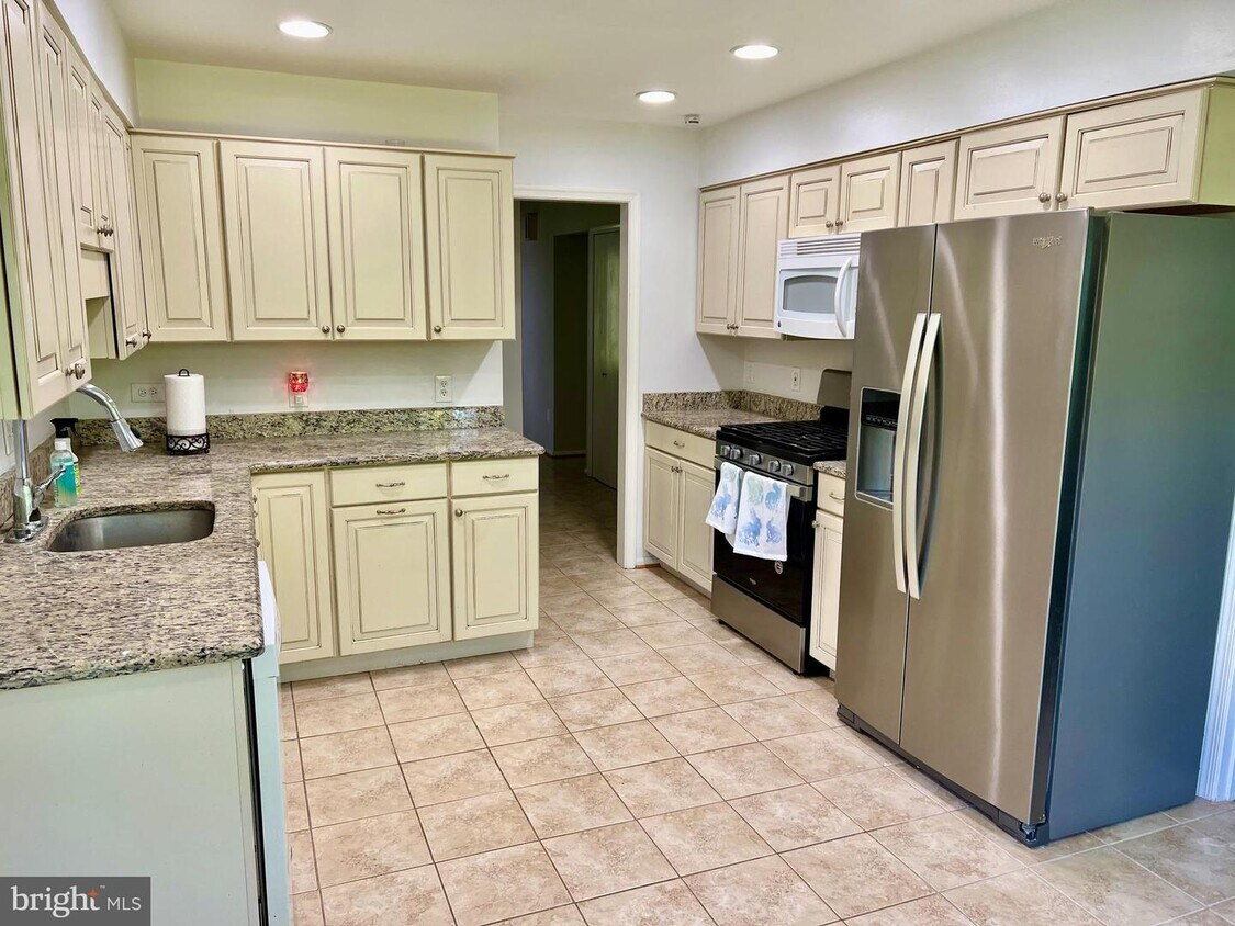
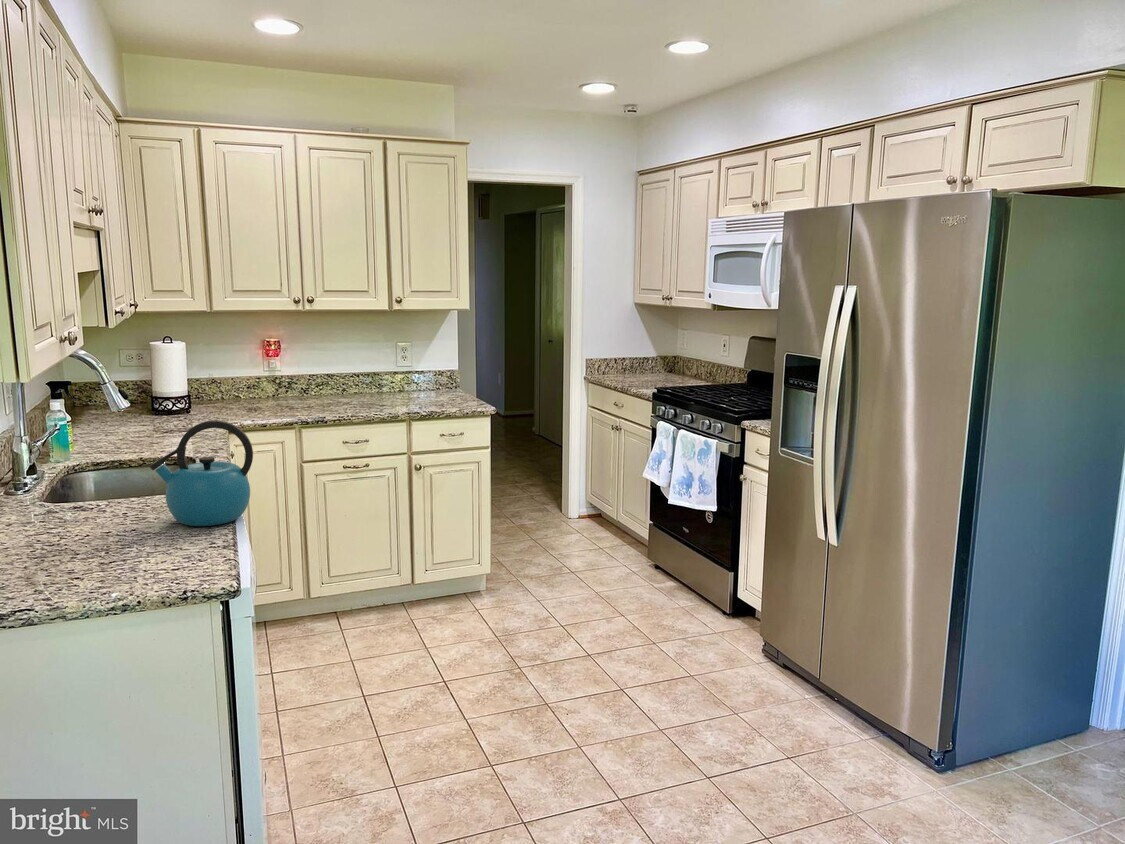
+ kettle (202, 471)
